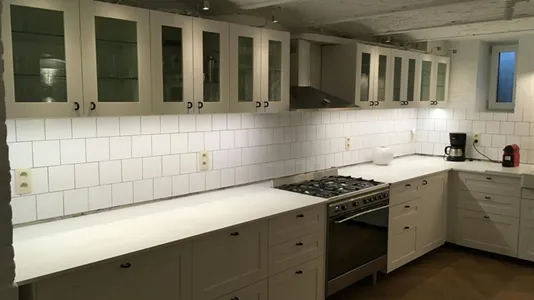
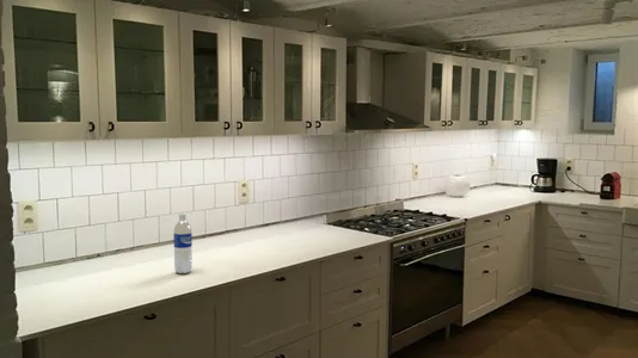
+ water bottle (183, 242)
